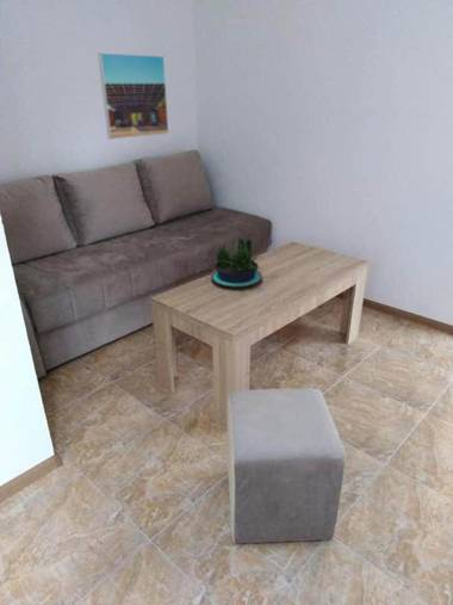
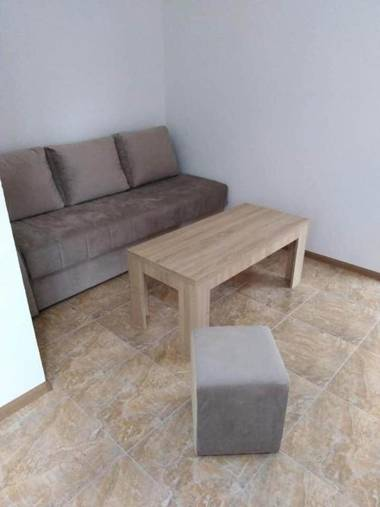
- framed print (136, 97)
- potted plant (238, 261)
